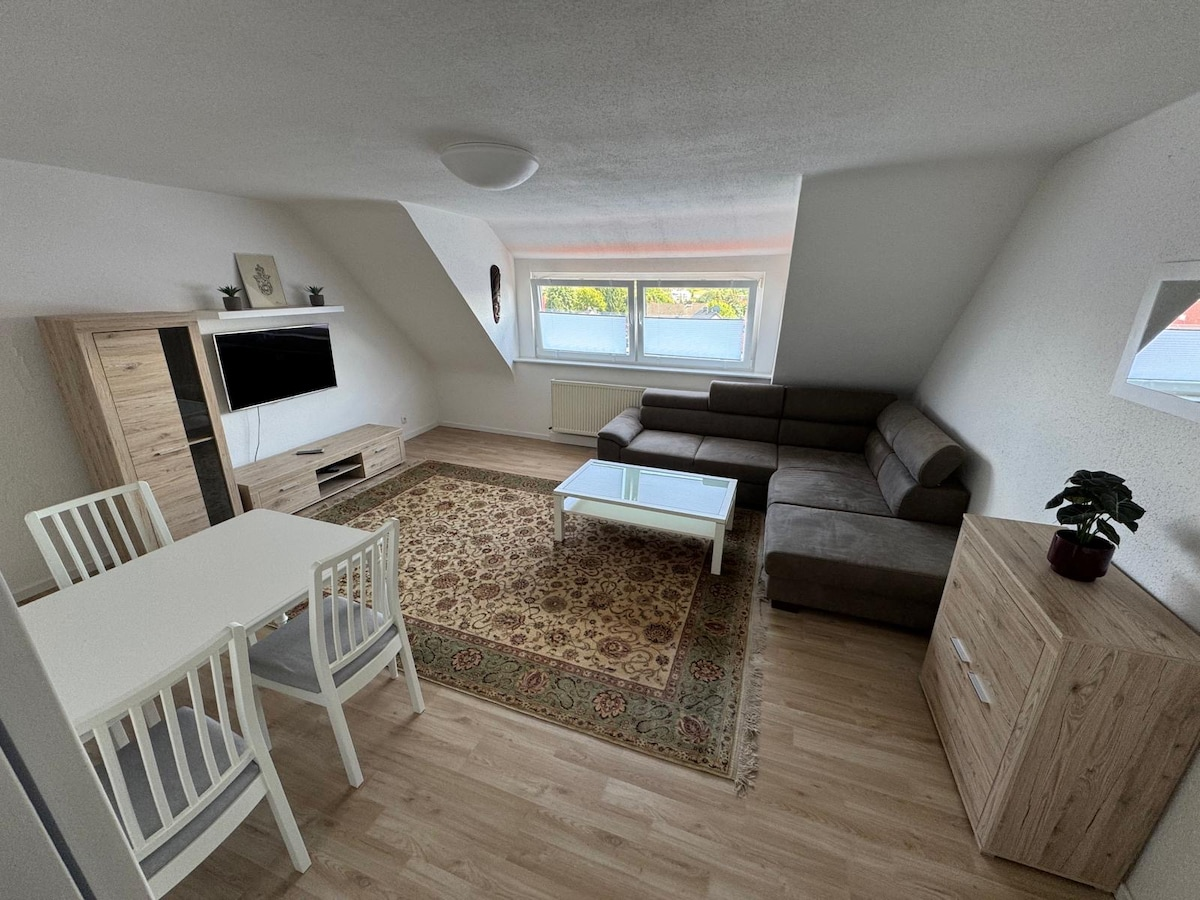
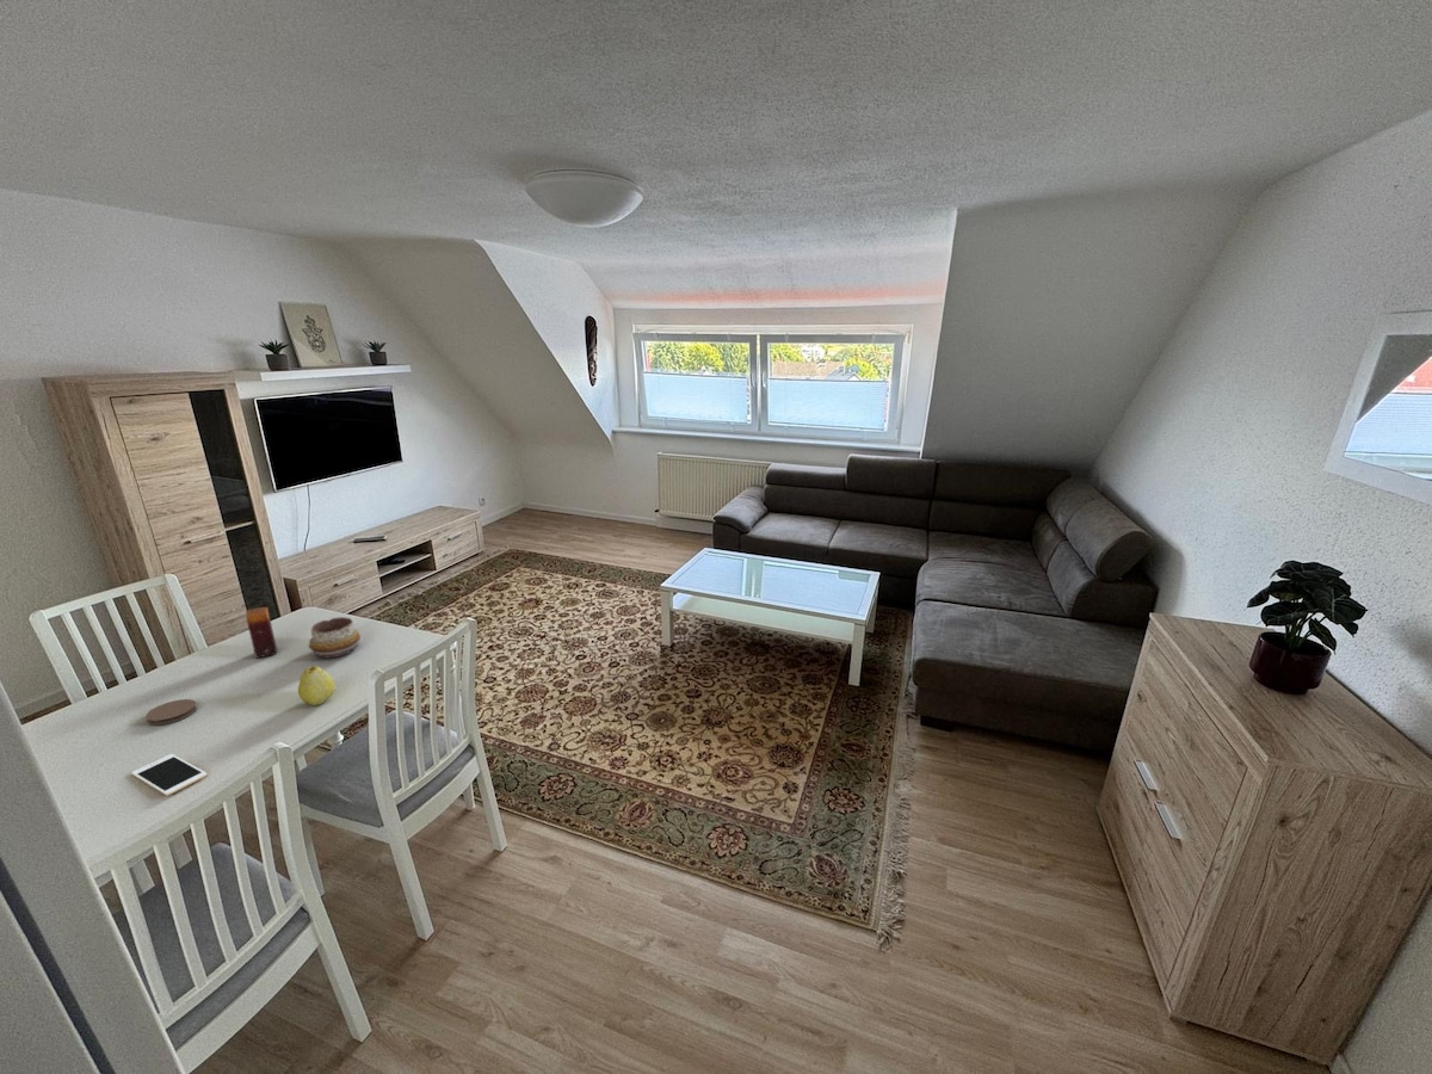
+ decorative bowl (334, 637)
+ coaster (171, 711)
+ fruit (314, 683)
+ candle (261, 631)
+ cell phone (168, 773)
